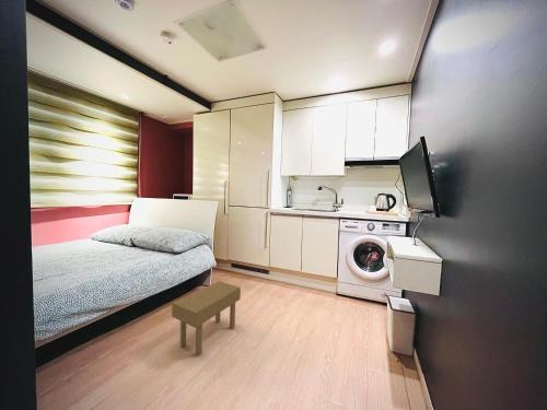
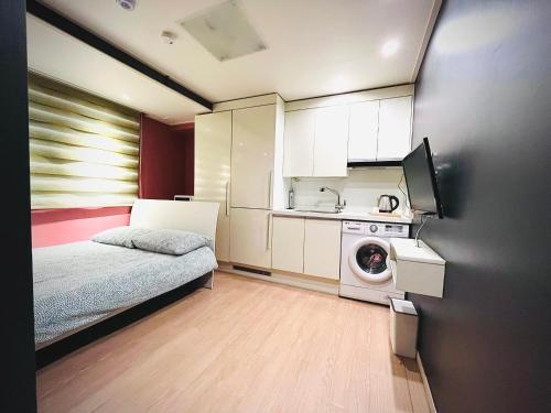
- side table (208, 315)
